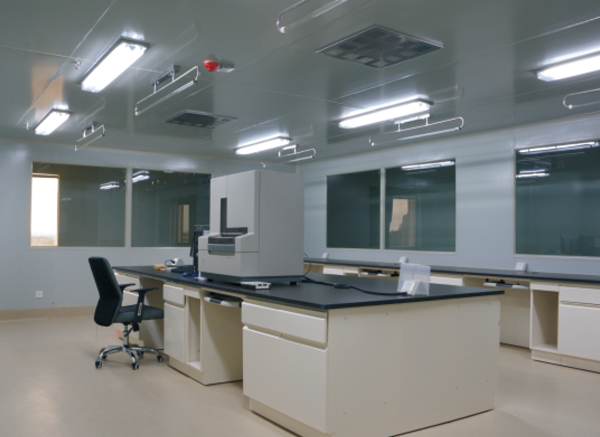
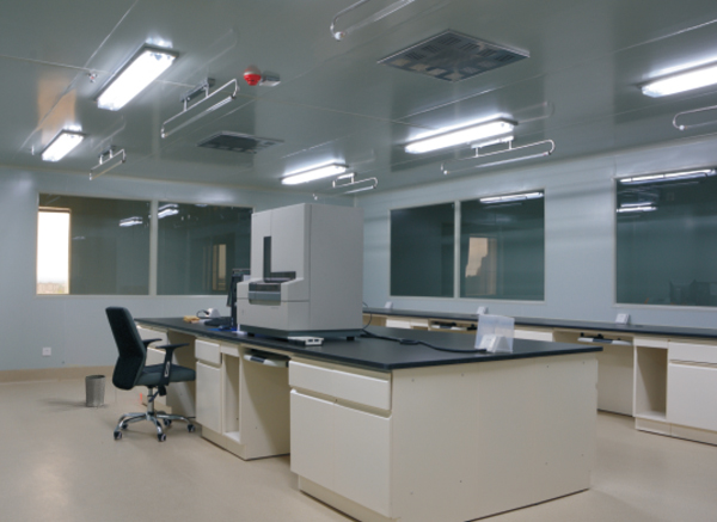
+ waste basket (94, 391)
